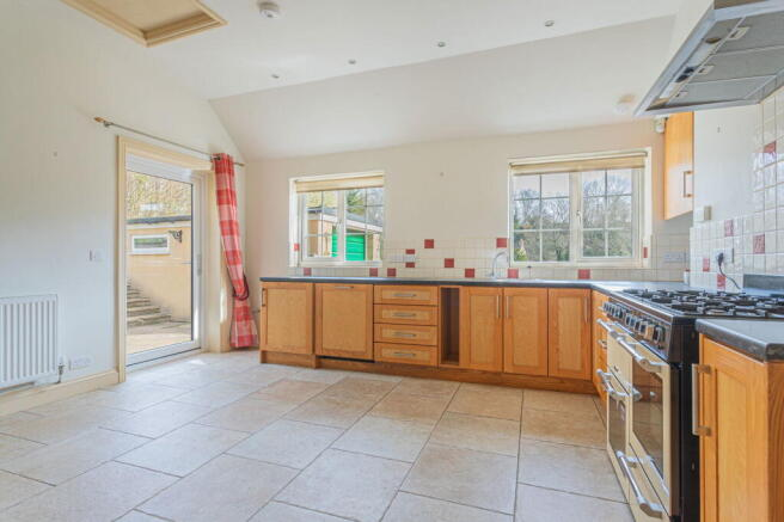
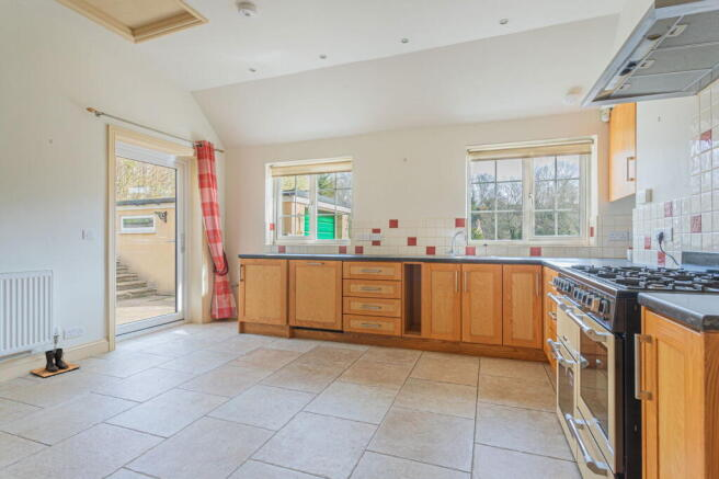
+ boots (55, 360)
